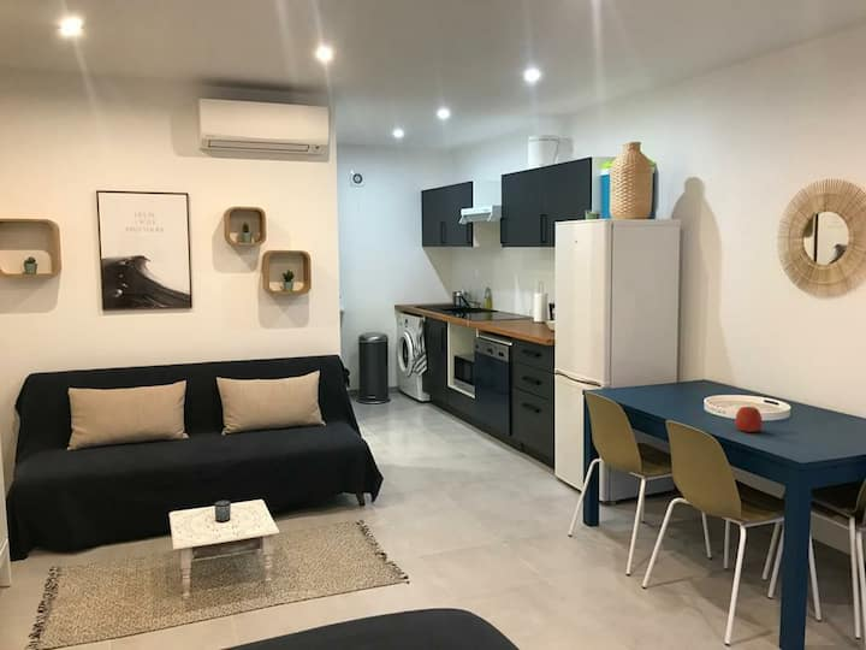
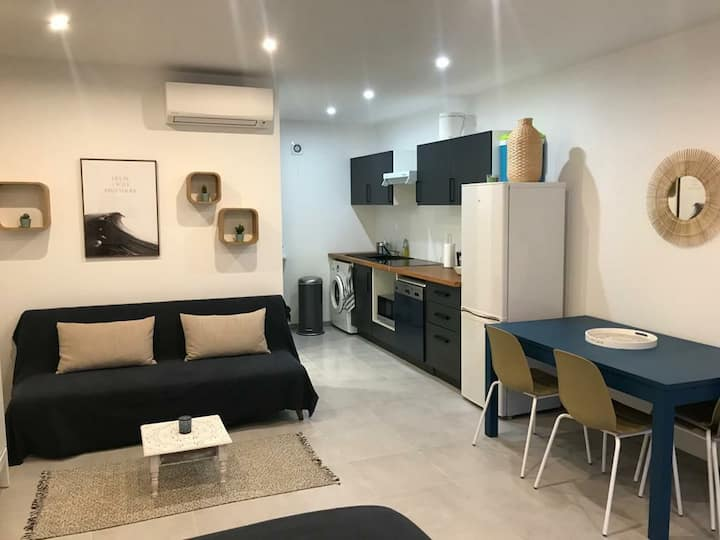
- apple (748, 418)
